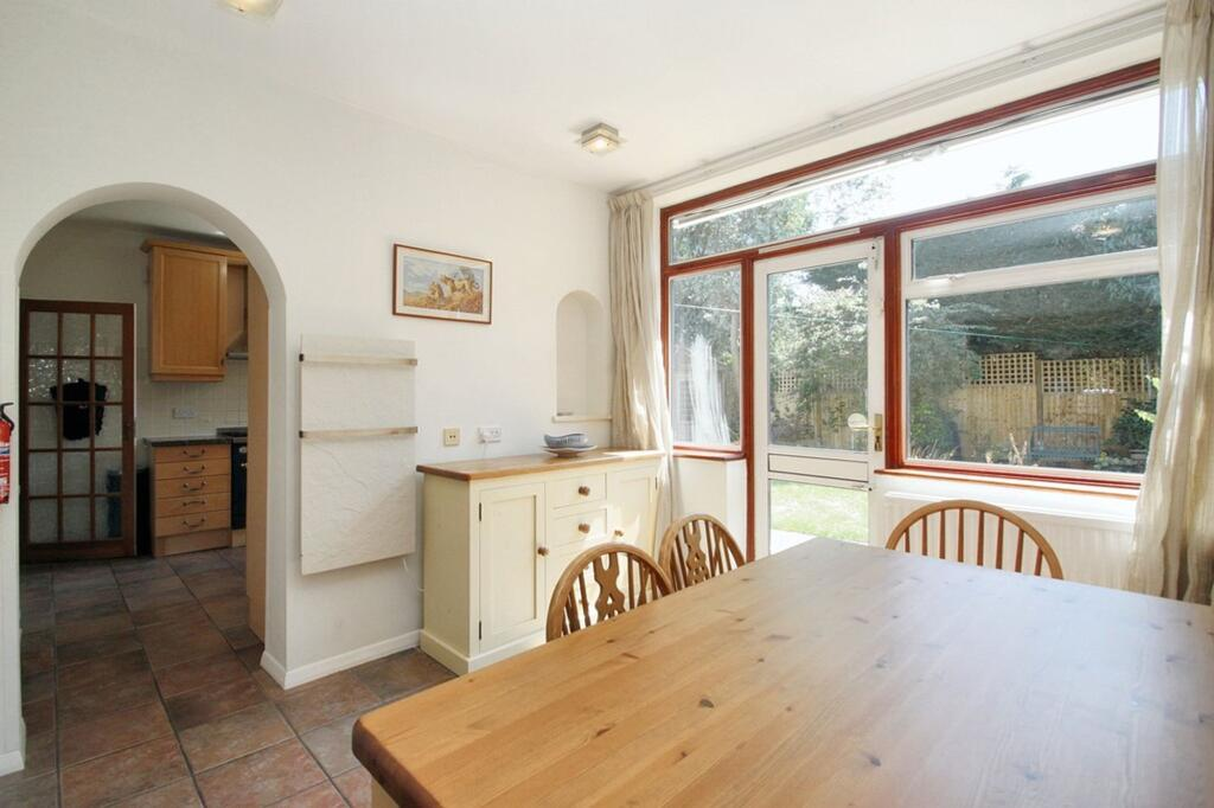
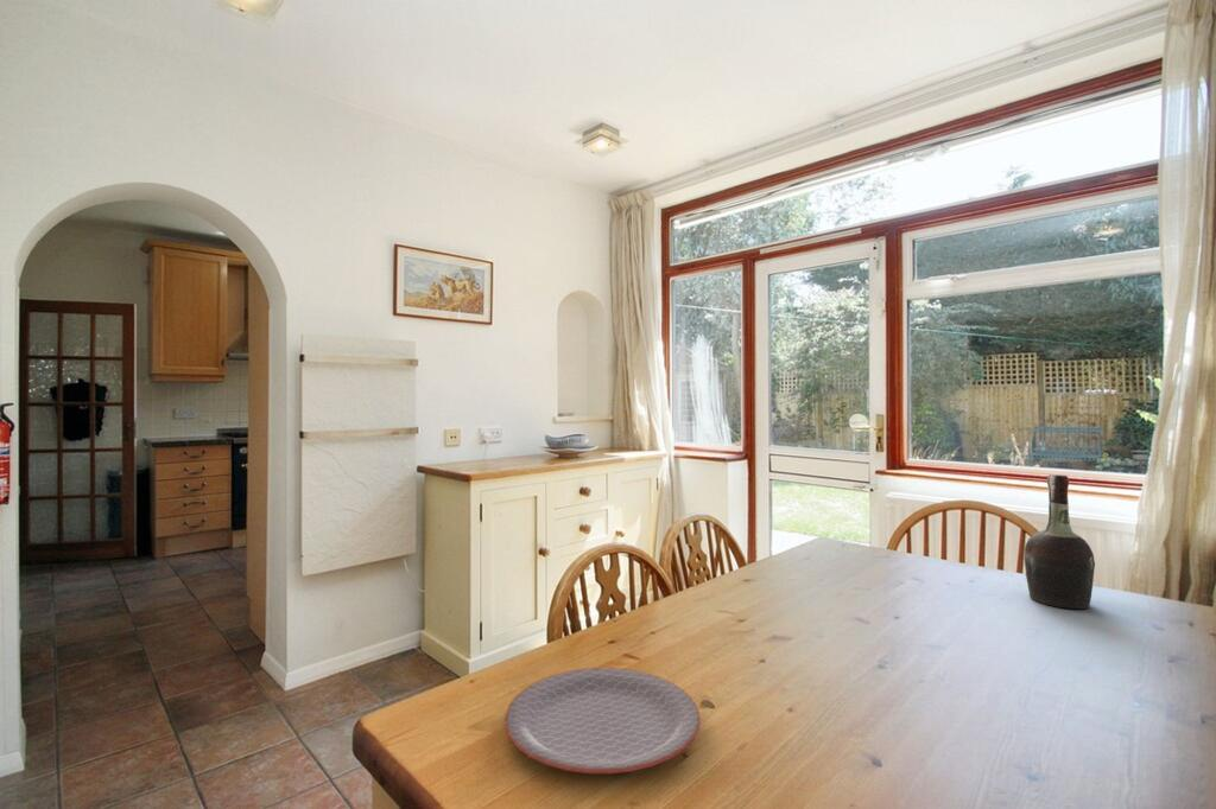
+ plate (602, 718)
+ cognac bottle (1058, 537)
